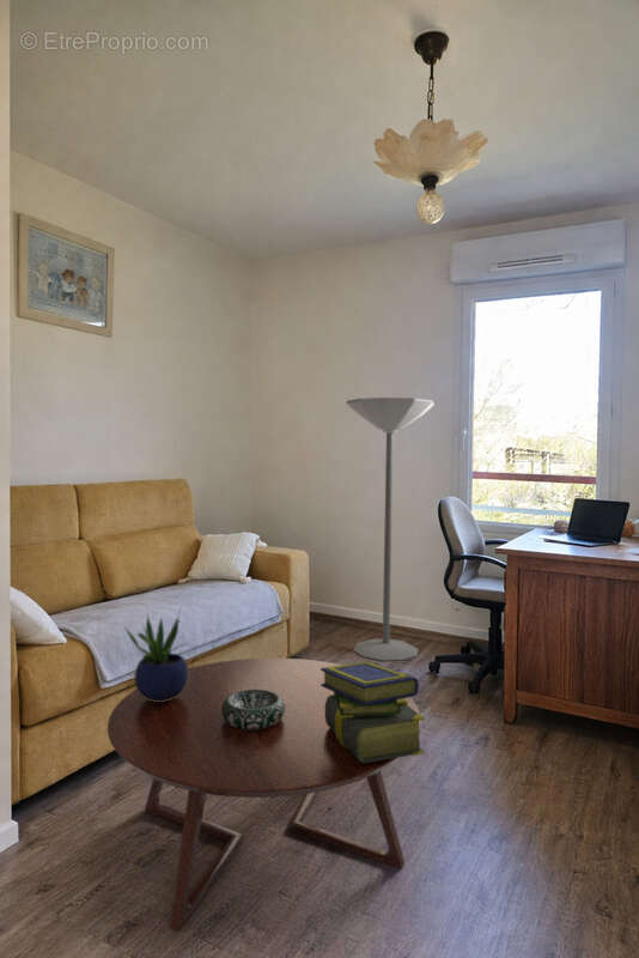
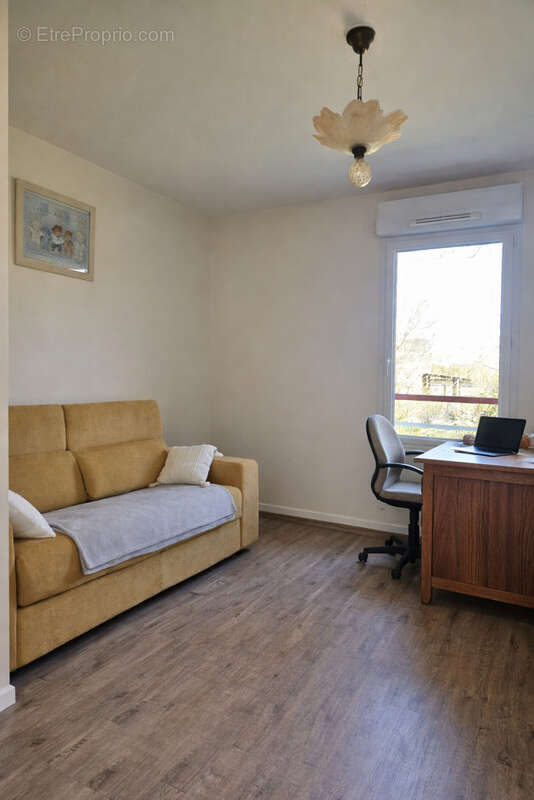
- stack of books (367, 704)
- coffee table (267, 771)
- decorative bowl (252, 708)
- potted plant (157, 655)
- floor lamp (388, 526)
